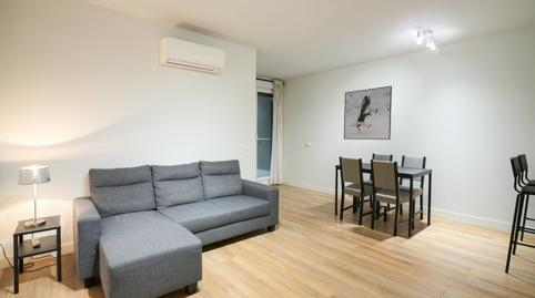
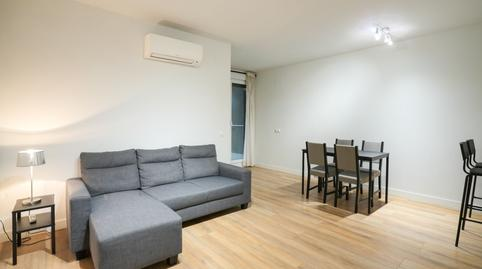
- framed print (365, 114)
